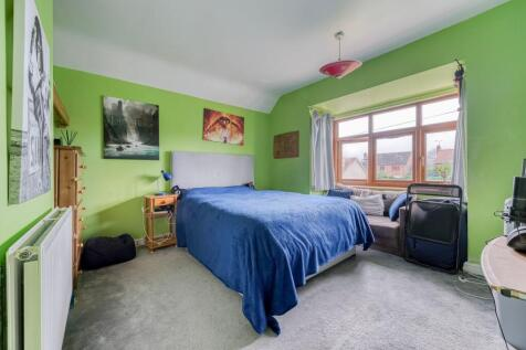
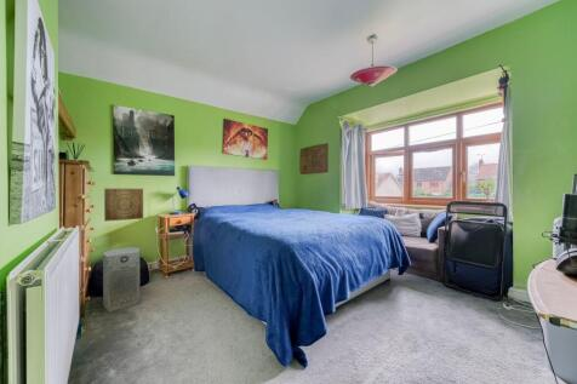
+ wall art (124, 204)
+ fan (121, 275)
